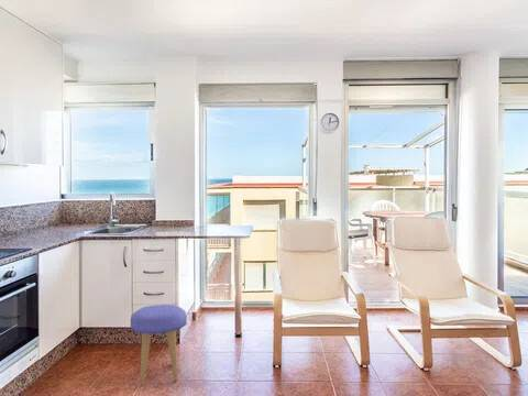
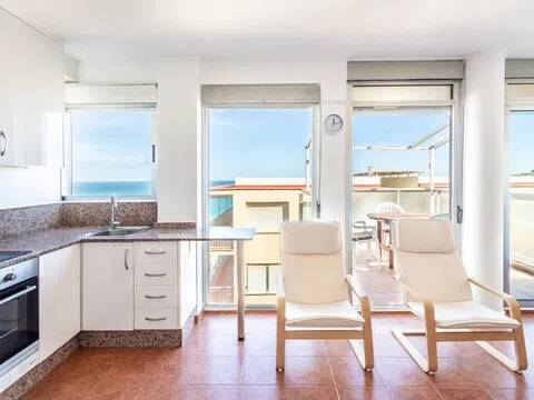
- stool (150, 342)
